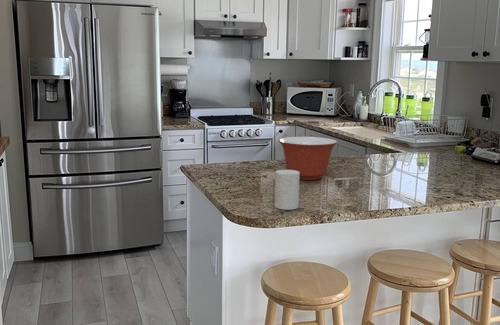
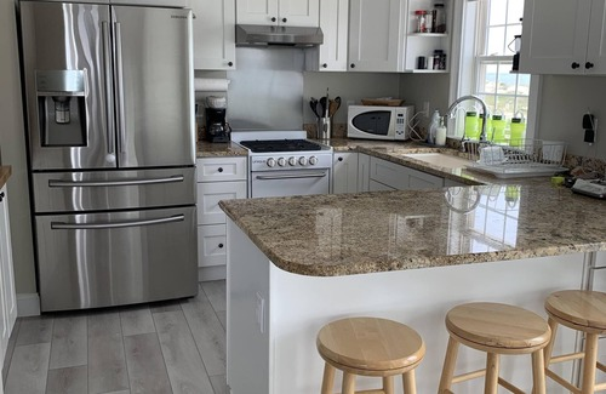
- cup (286, 189)
- mixing bowl (307, 158)
